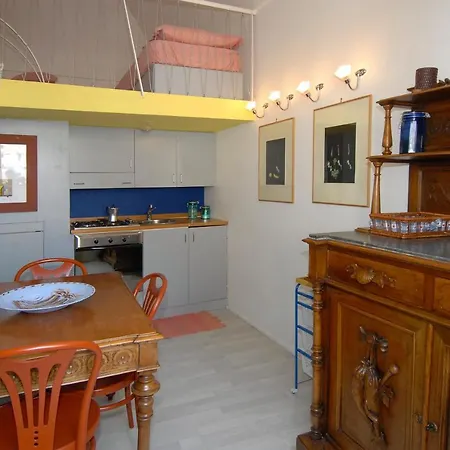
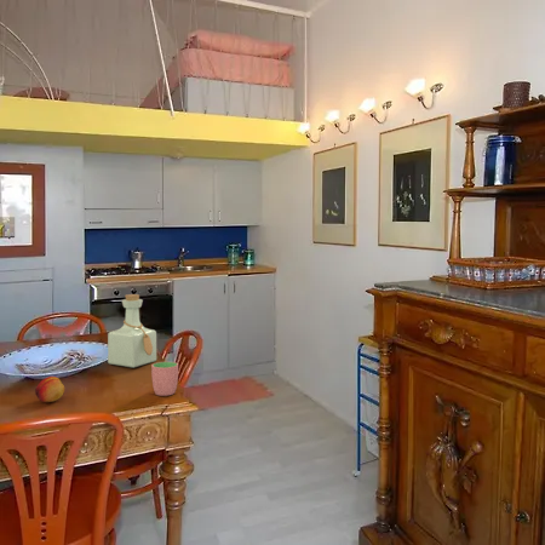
+ fruit (50, 389)
+ cup (165, 377)
+ bottle (134, 328)
